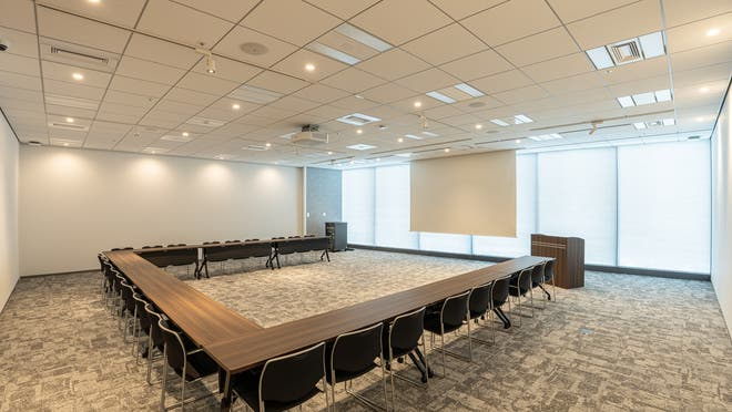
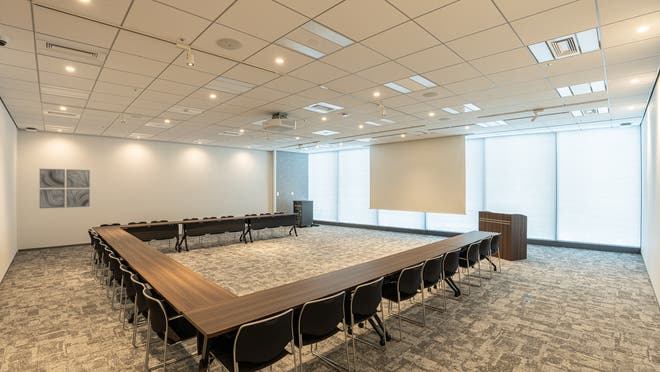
+ wall art (66, 187)
